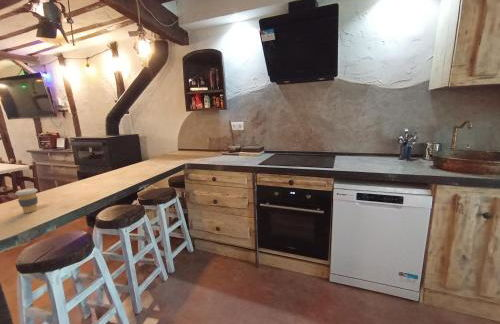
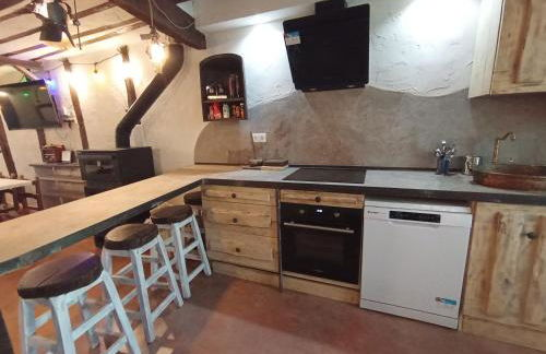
- coffee cup (28, 200)
